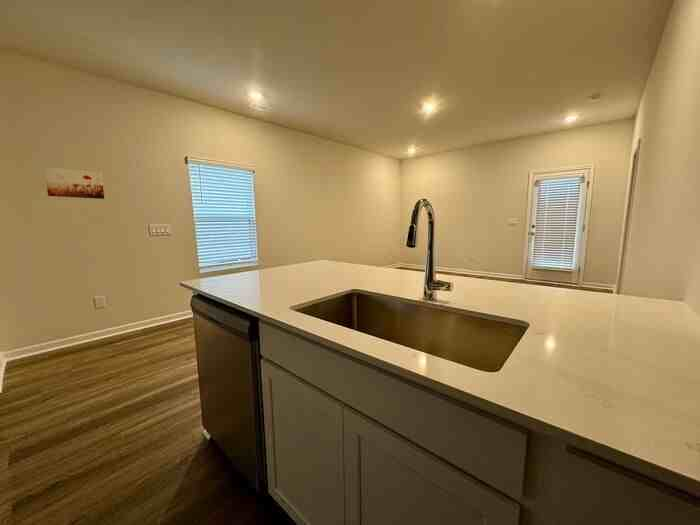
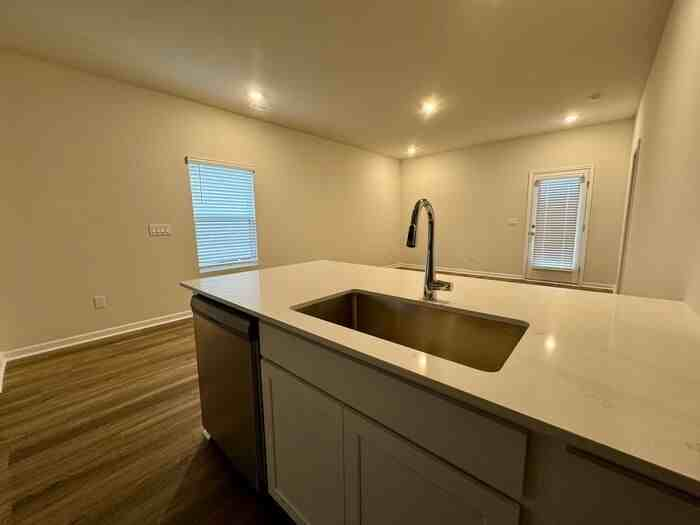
- wall art (75, 183)
